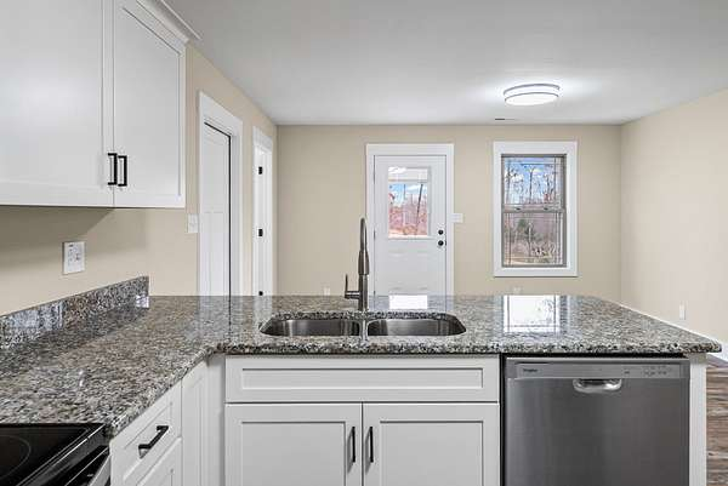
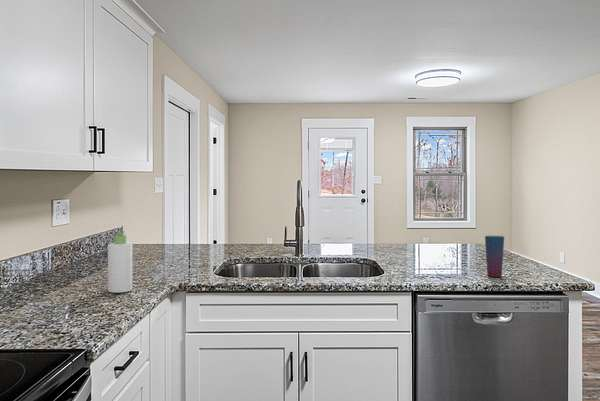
+ cup (494, 256)
+ bottle (120, 258)
